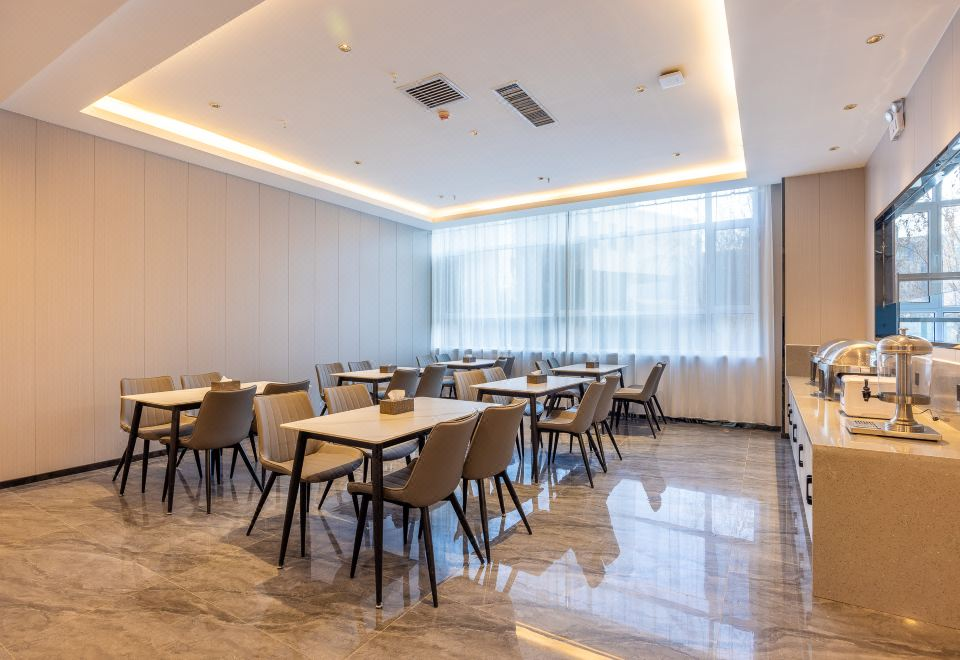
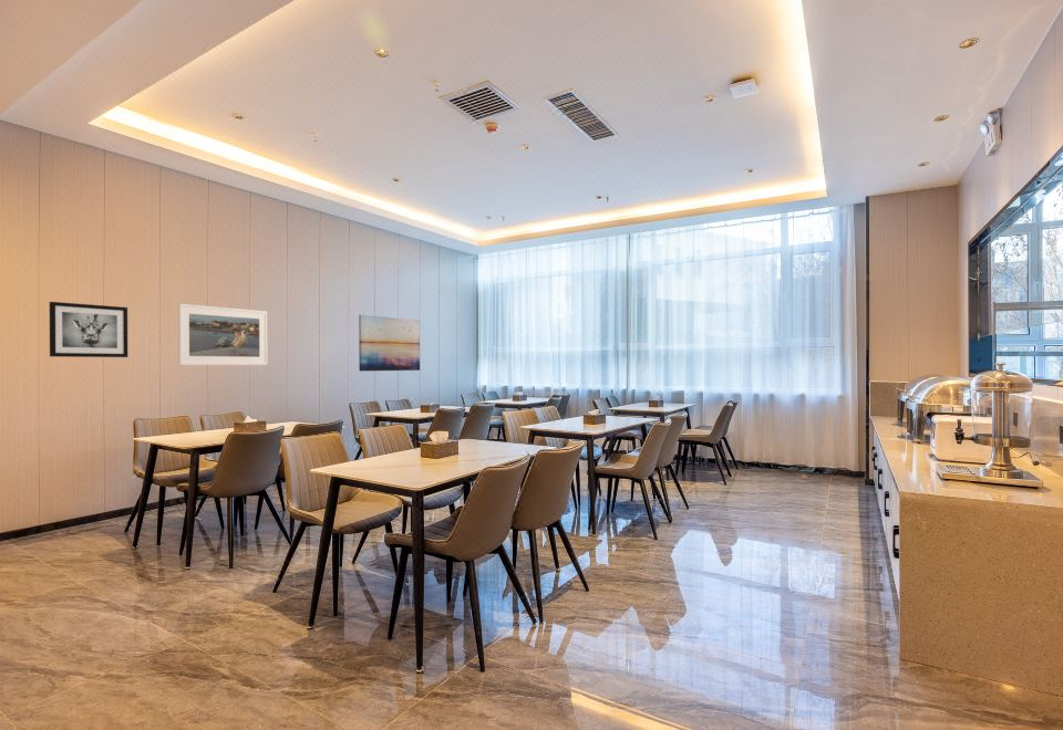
+ wall art (90, 331)
+ wall art (391, 344)
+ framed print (226, 336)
